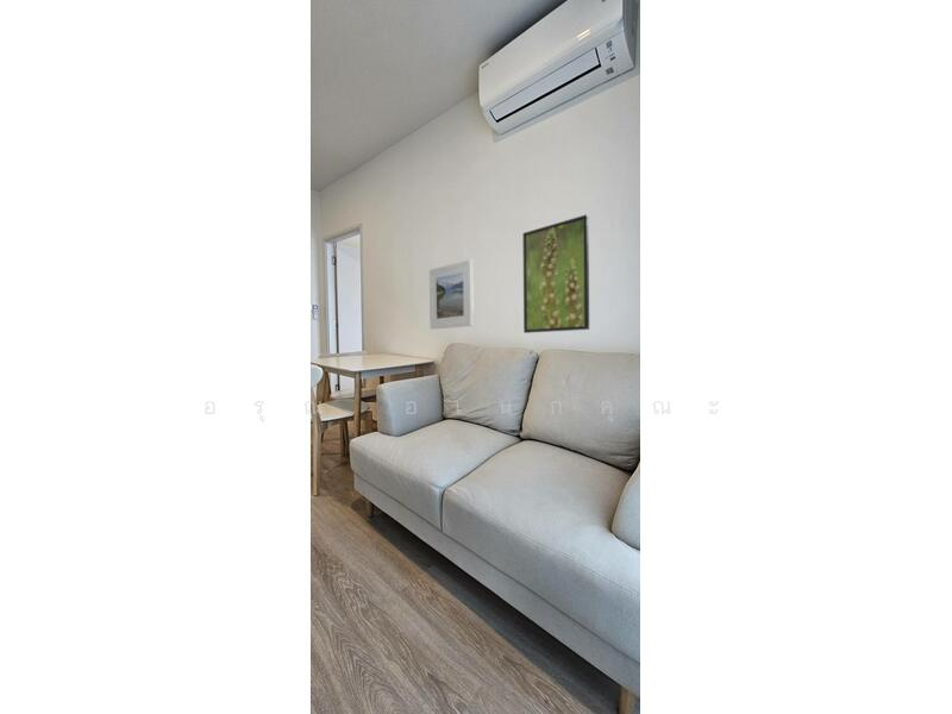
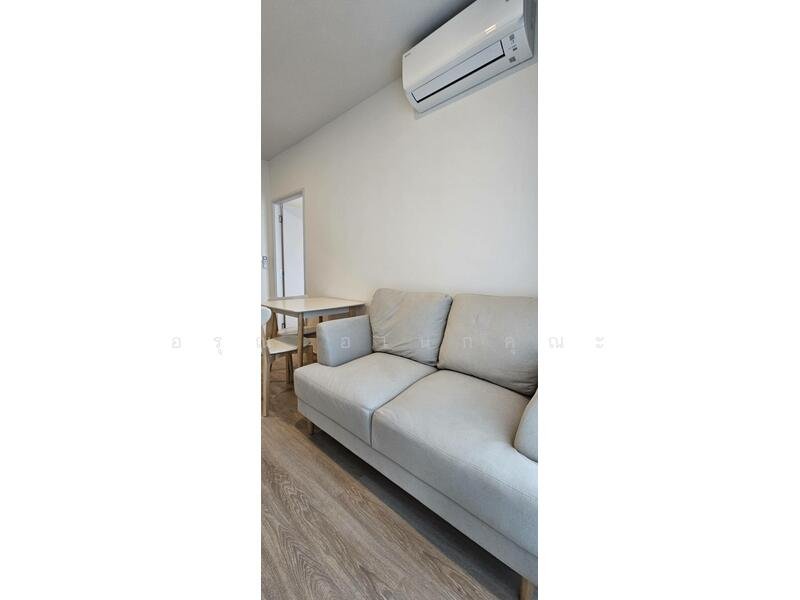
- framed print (553, 277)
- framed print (450, 296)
